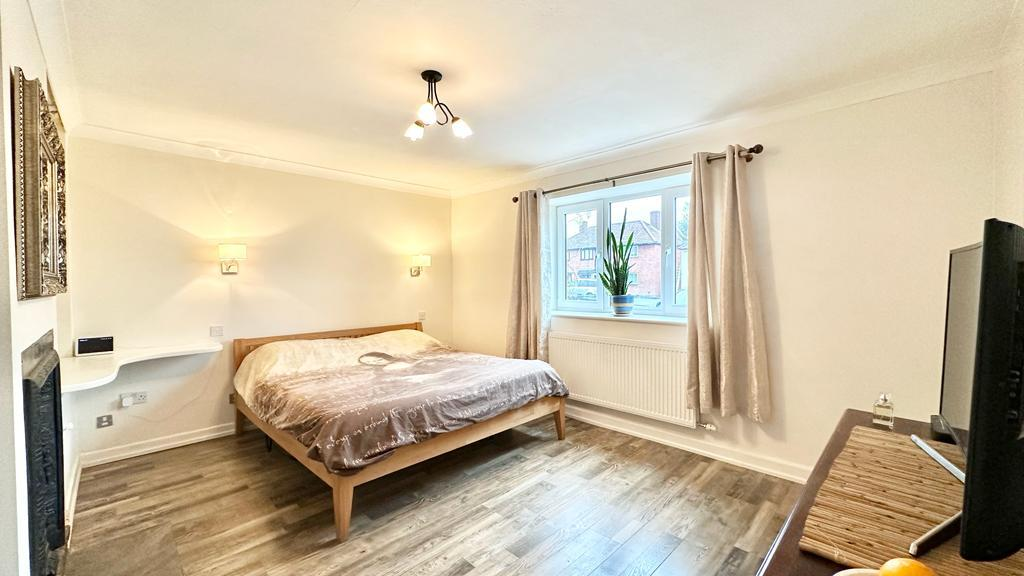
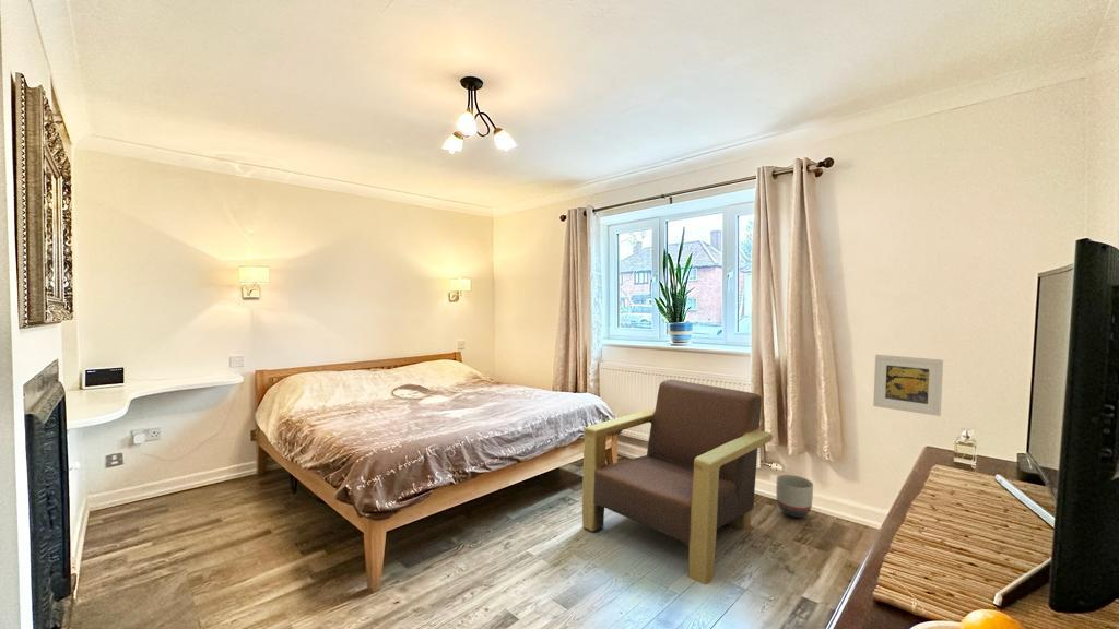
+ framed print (906, 383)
+ armchair (678, 460)
+ planter (793, 498)
